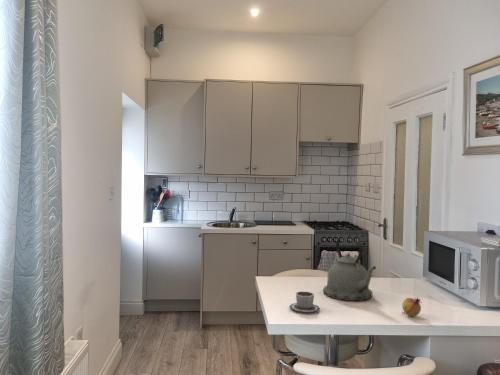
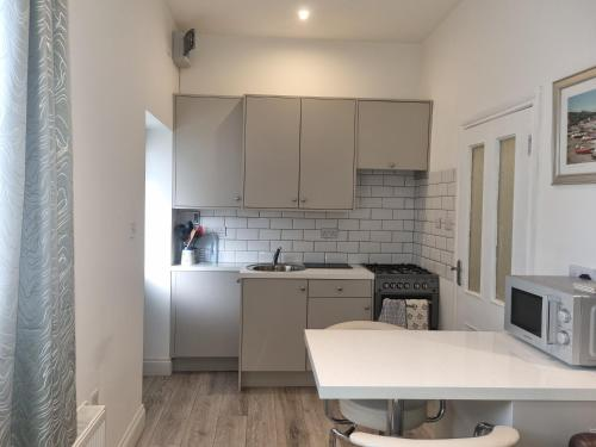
- cup (304, 301)
- kettle (351, 267)
- fruit (411, 305)
